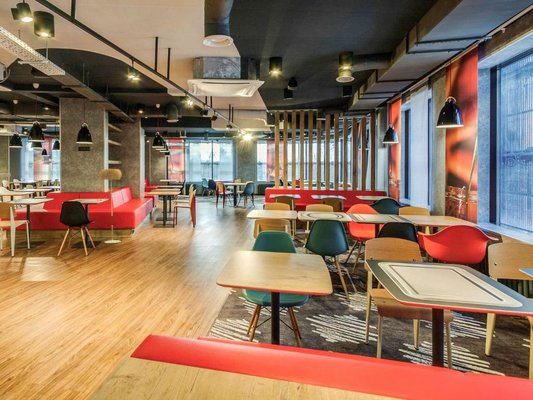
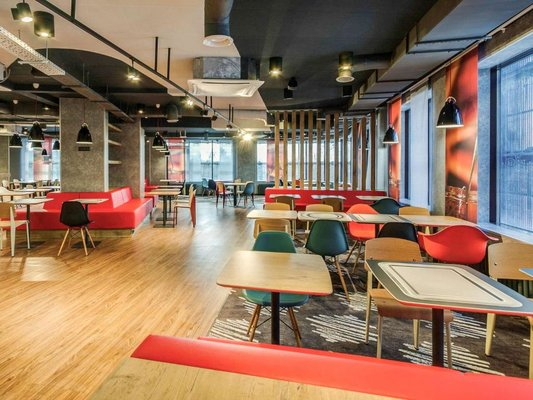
- floor lamp (111, 205)
